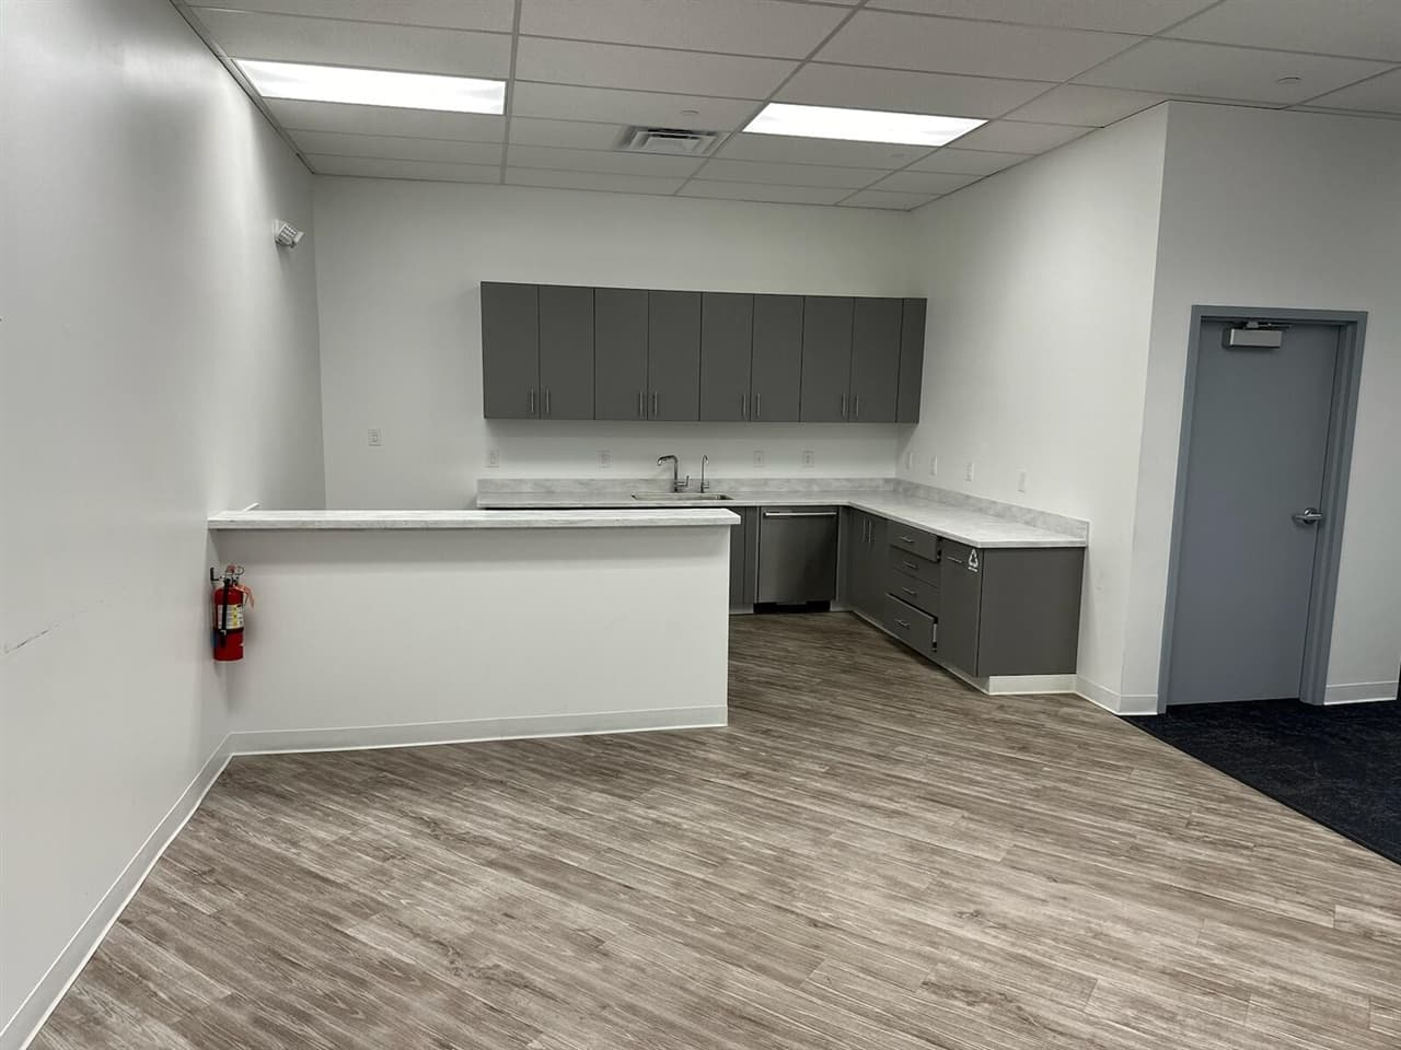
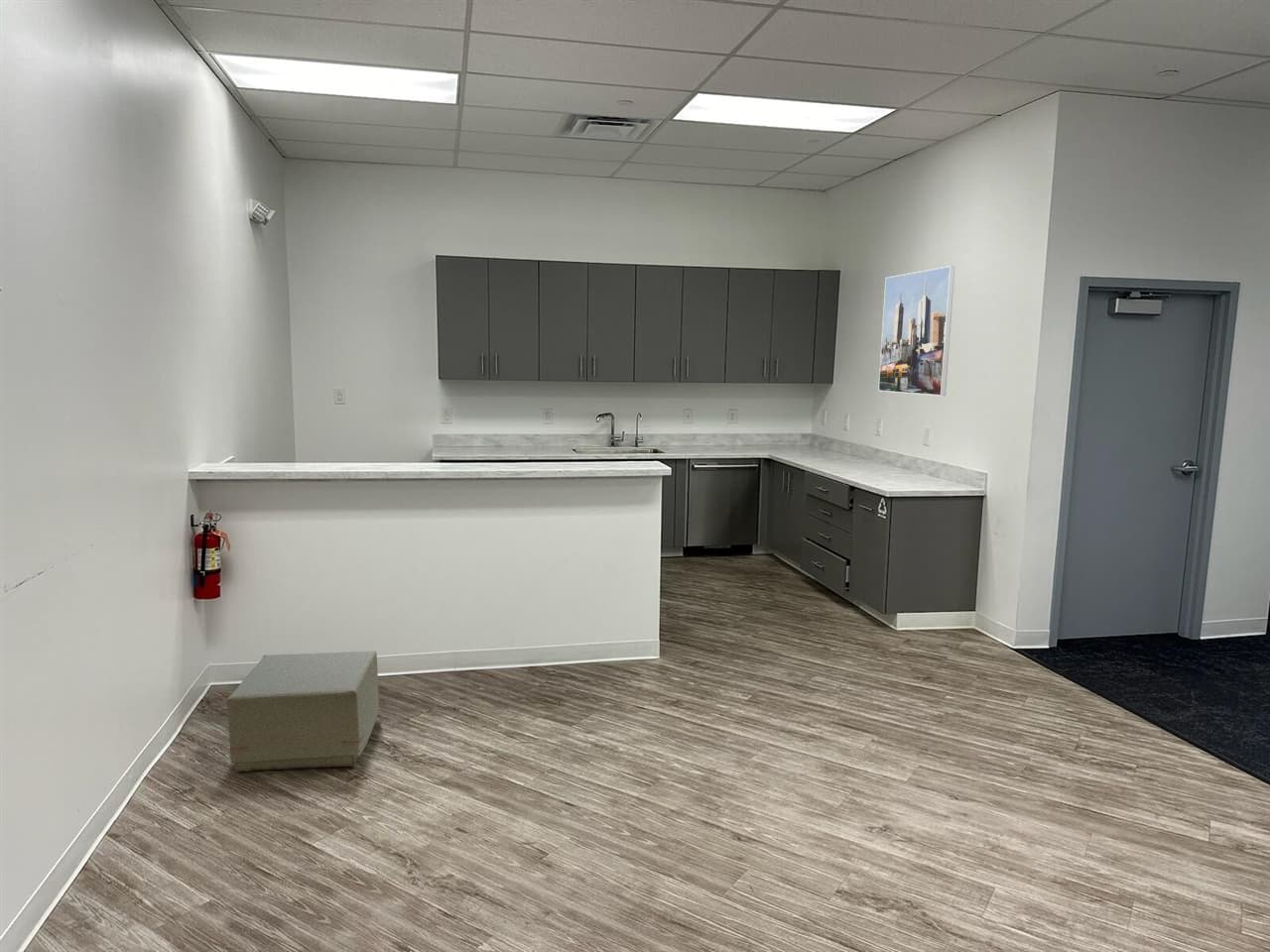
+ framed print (913, 333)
+ cardboard box (309, 707)
